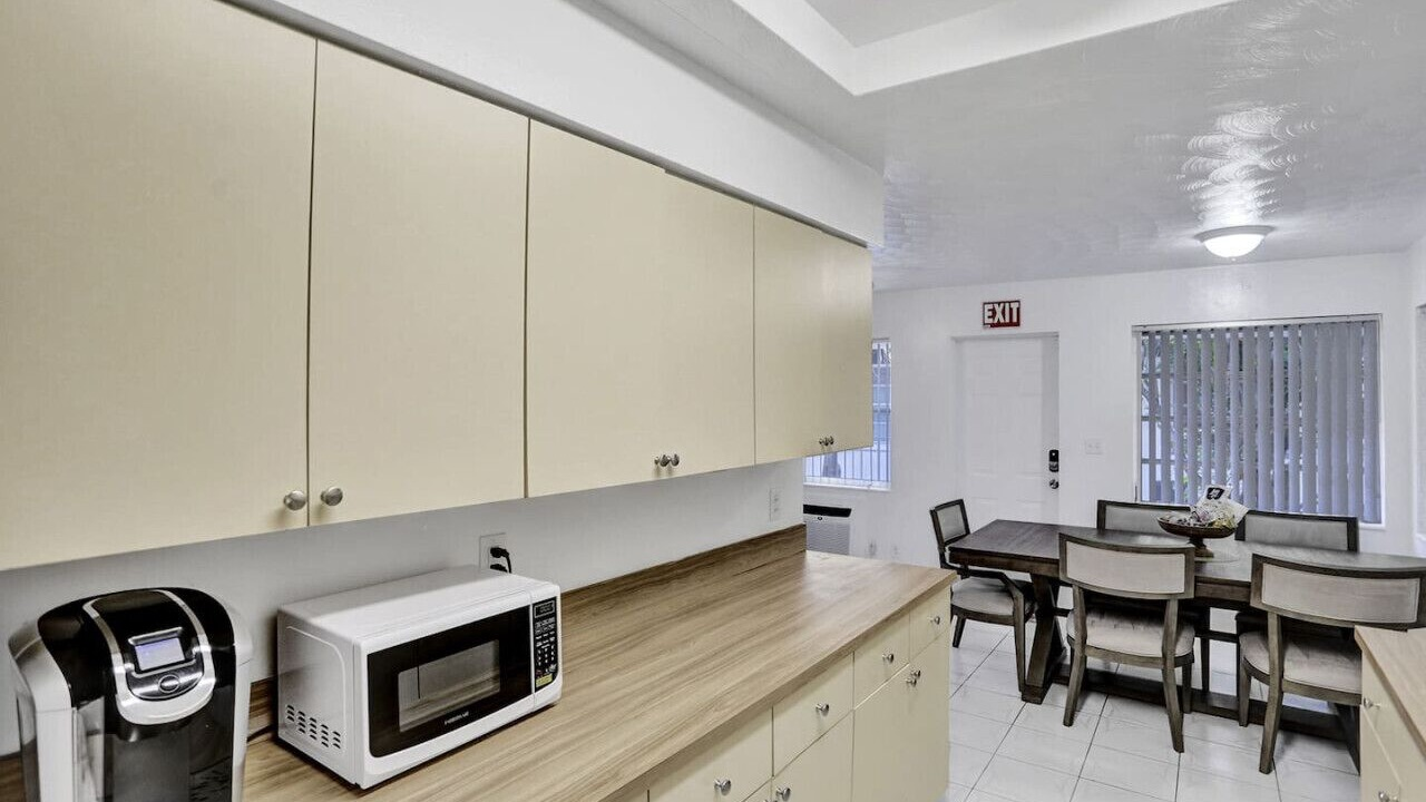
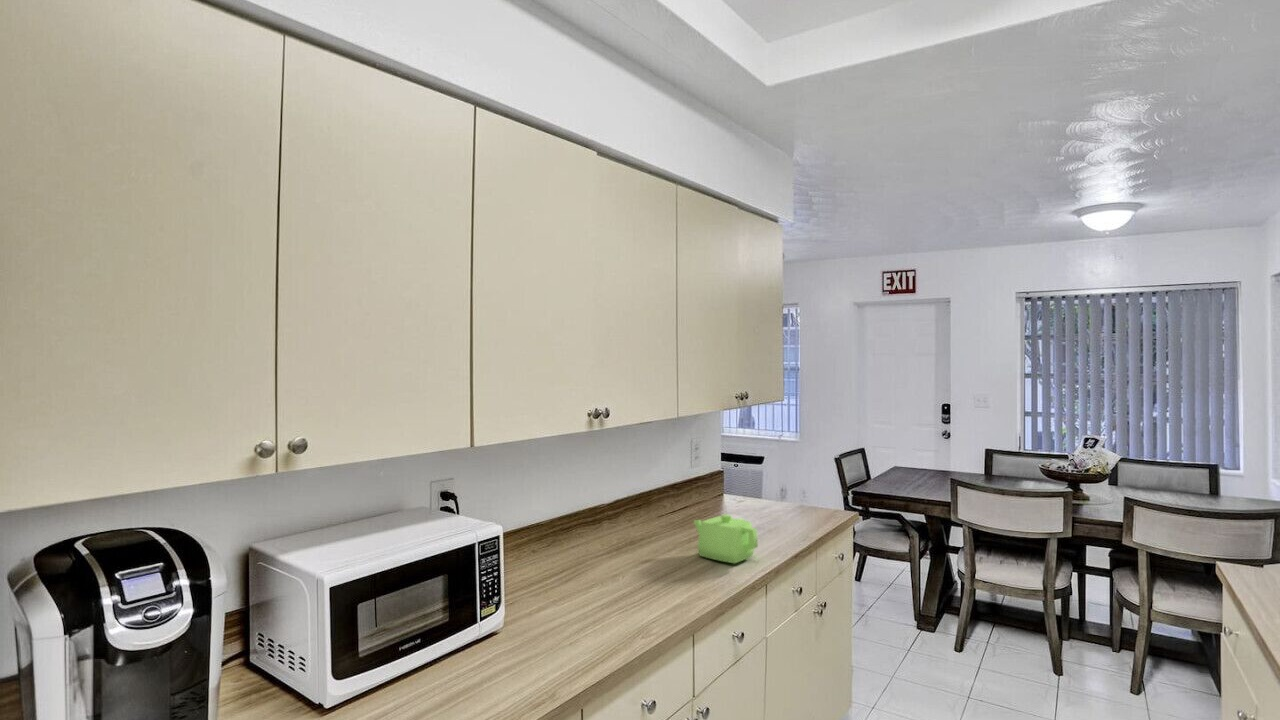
+ teapot (727, 534)
